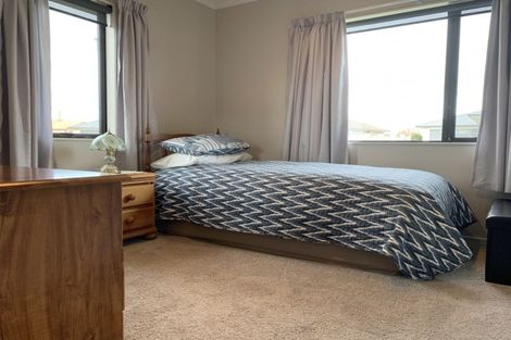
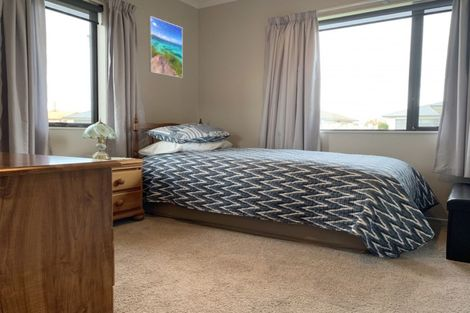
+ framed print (166, 48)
